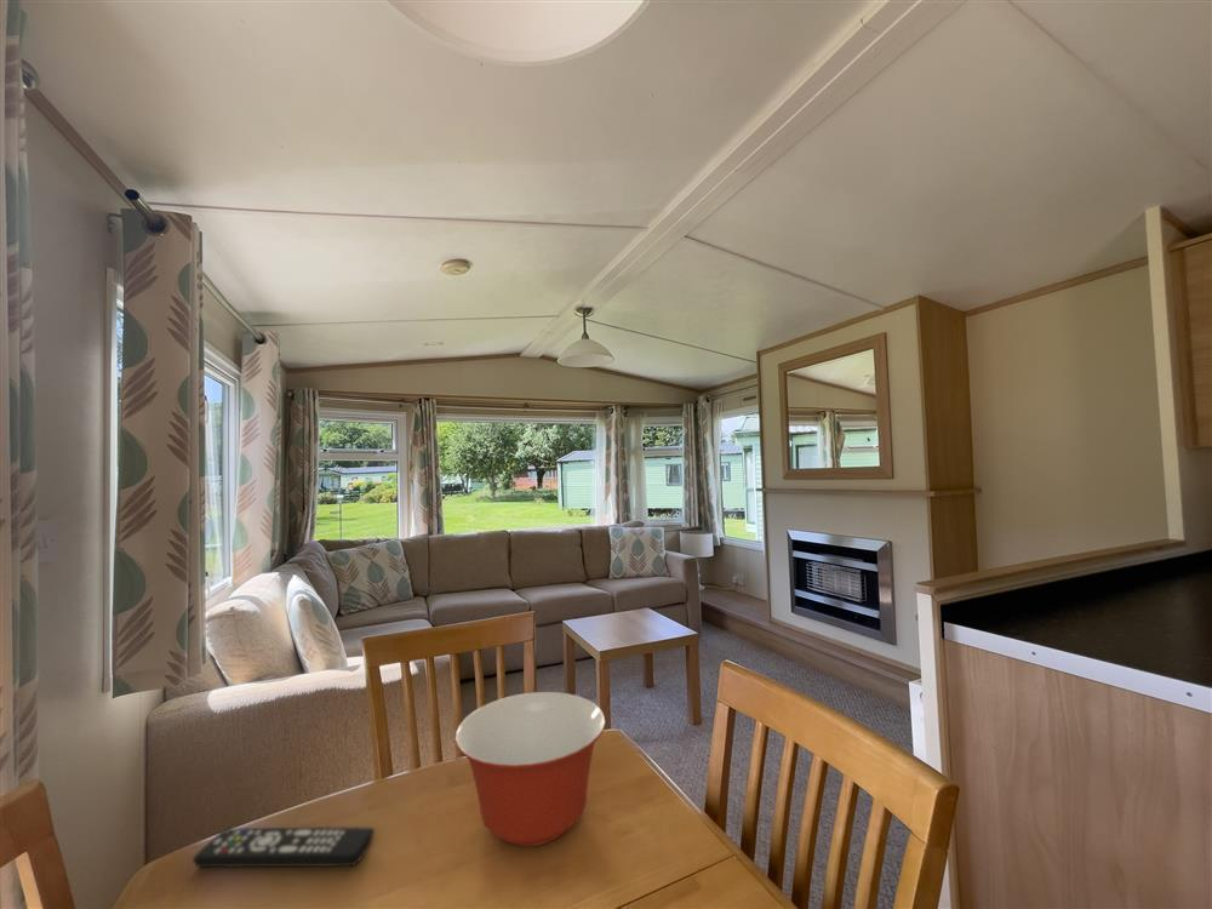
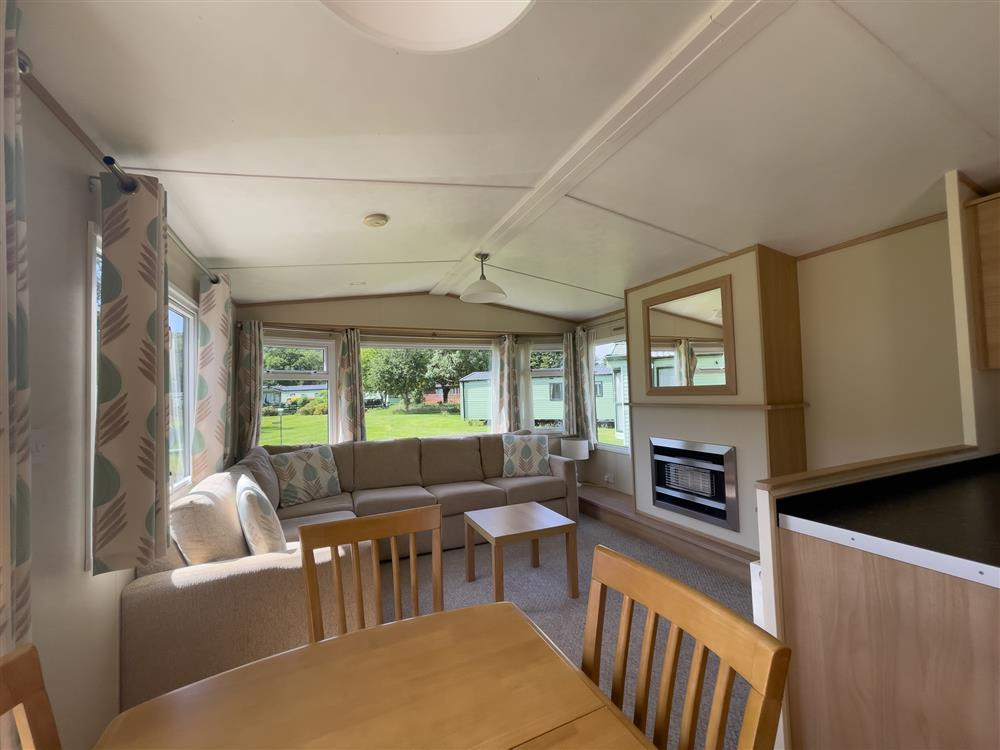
- remote control (286, 847)
- mixing bowl (533, 771)
